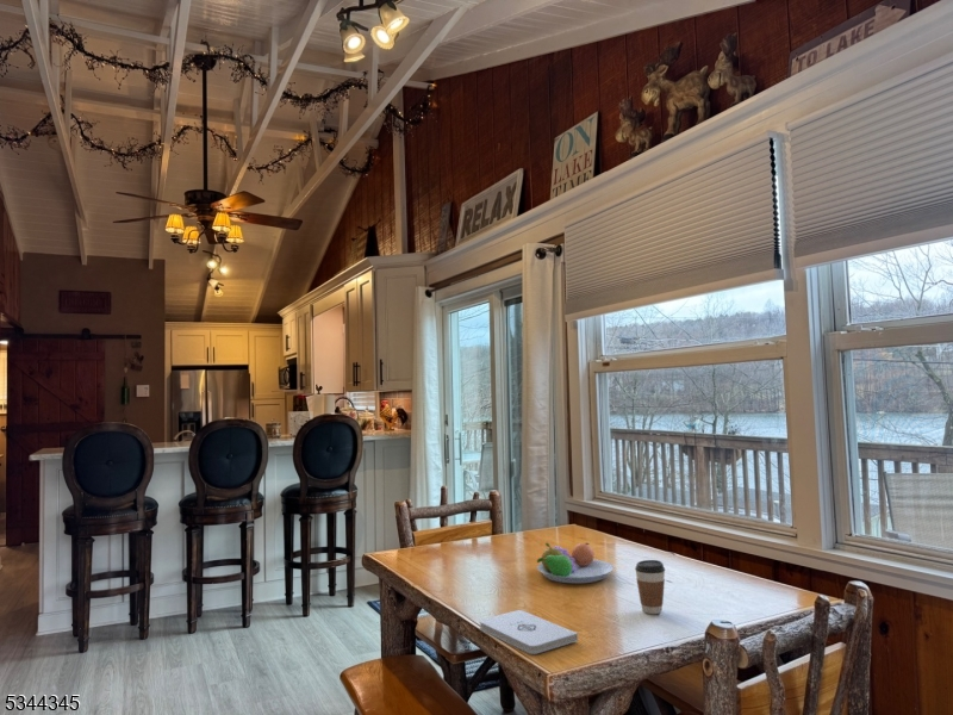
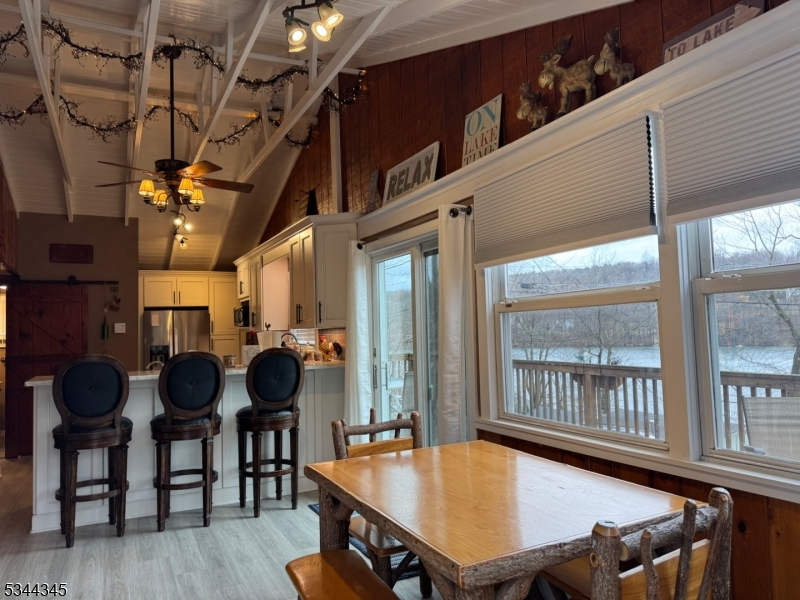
- coffee cup (650, 586)
- fruit bowl (571, 559)
- notepad (525, 630)
